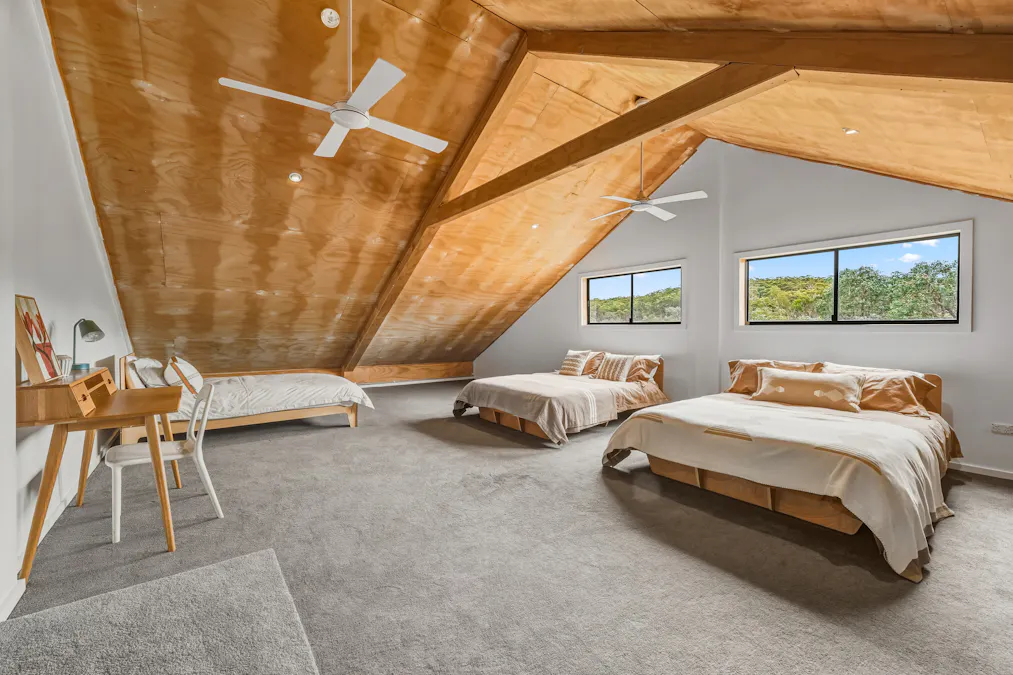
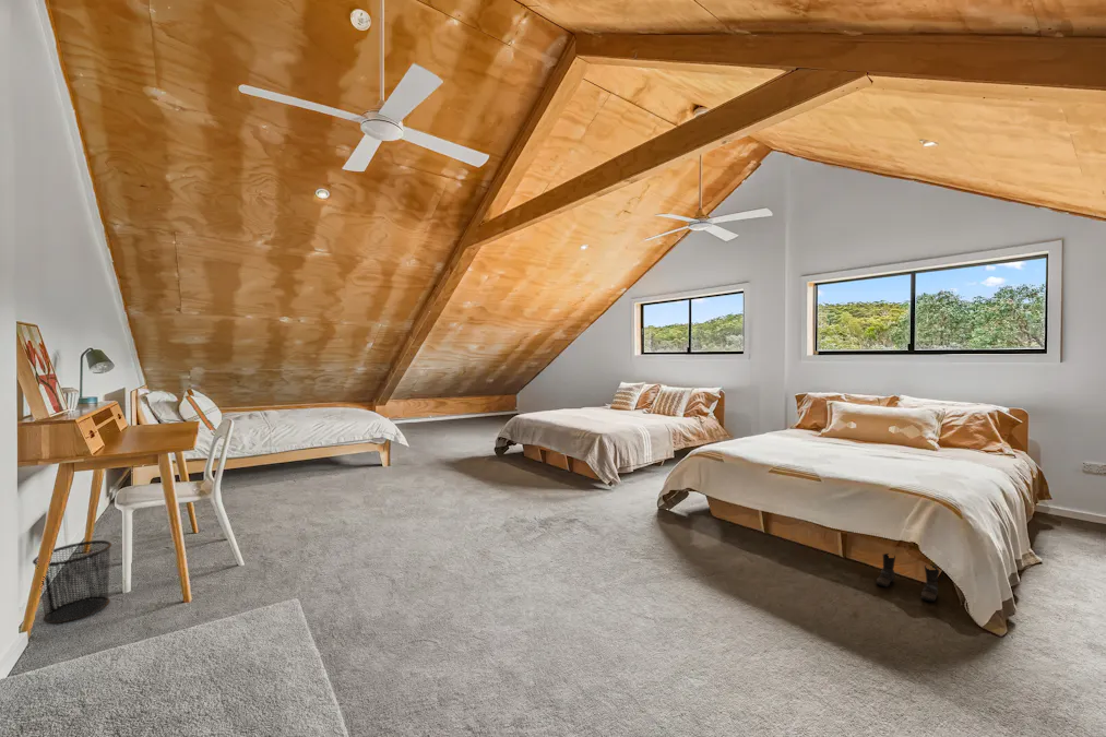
+ waste bin (75, 581)
+ boots (893, 576)
